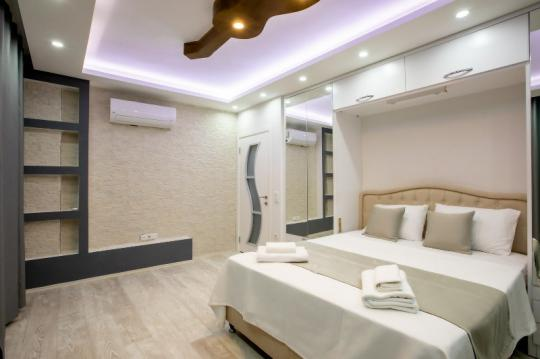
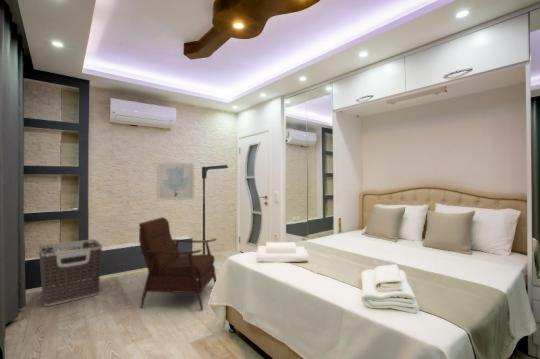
+ floor lamp (204, 215)
+ armchair (180, 258)
+ clothes hamper (70, 269)
+ wall art (176, 181)
